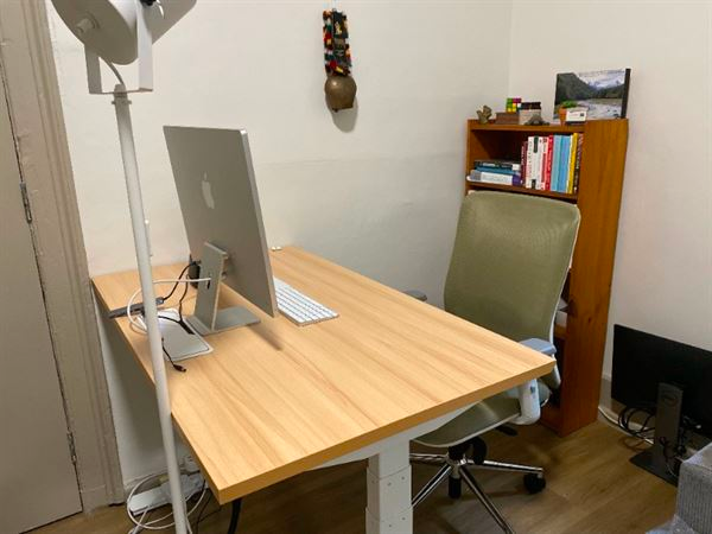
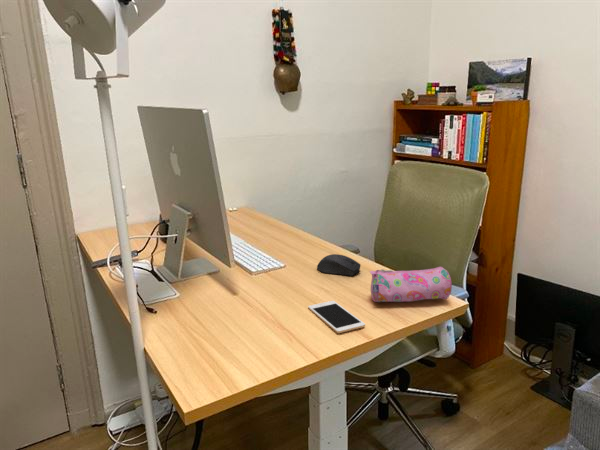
+ pencil case (409, 284)
+ cell phone (335, 315)
+ computer mouse (339, 262)
